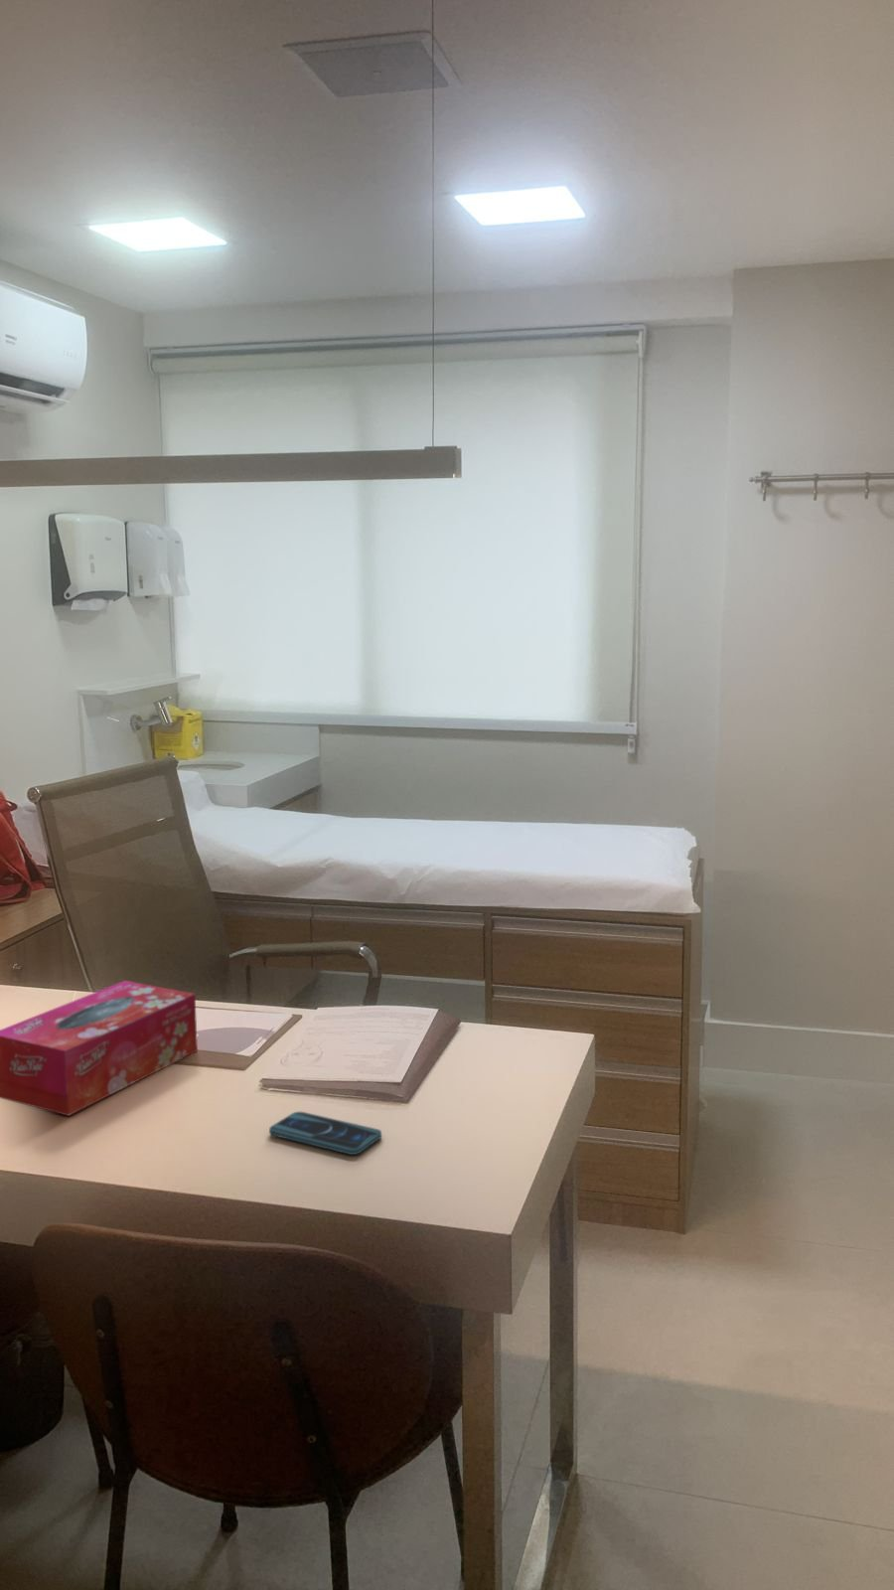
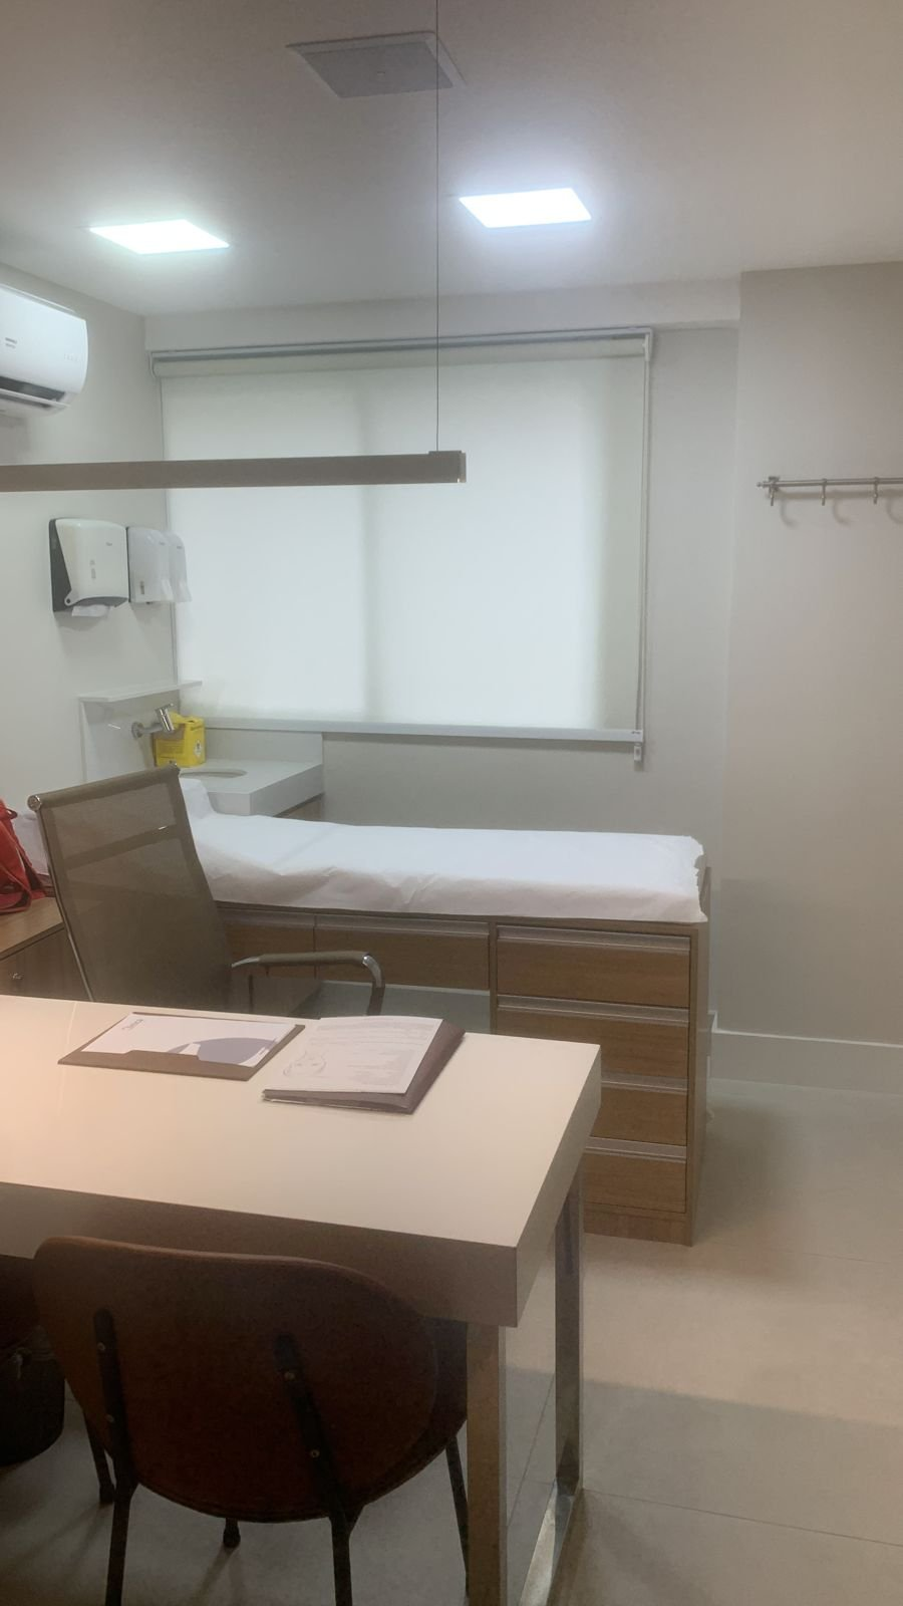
- smartphone (325, 1131)
- tissue box (98, 1043)
